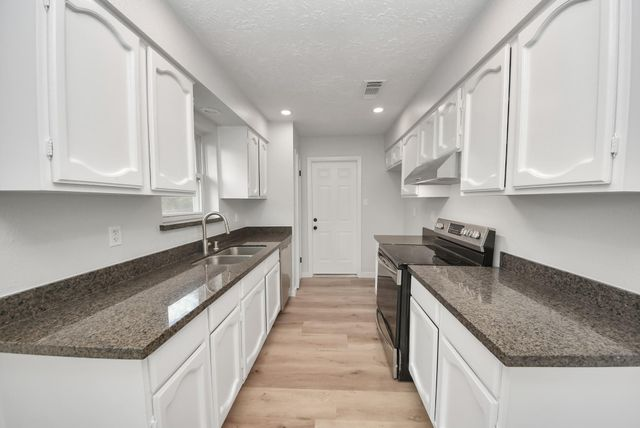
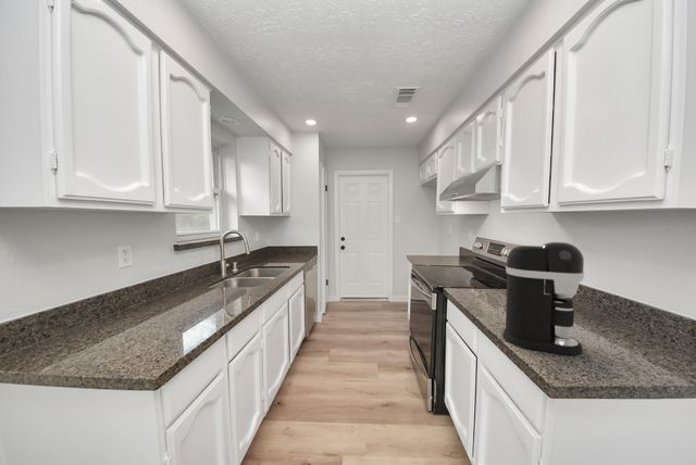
+ coffee maker (542, 292)
